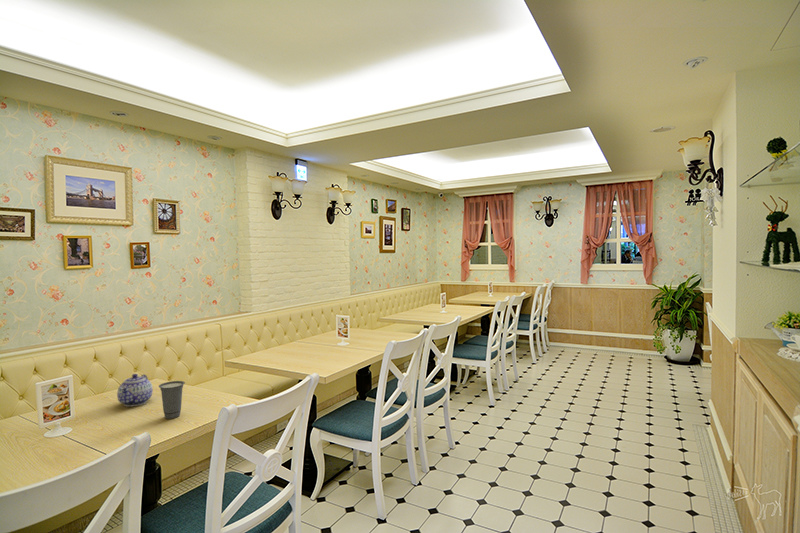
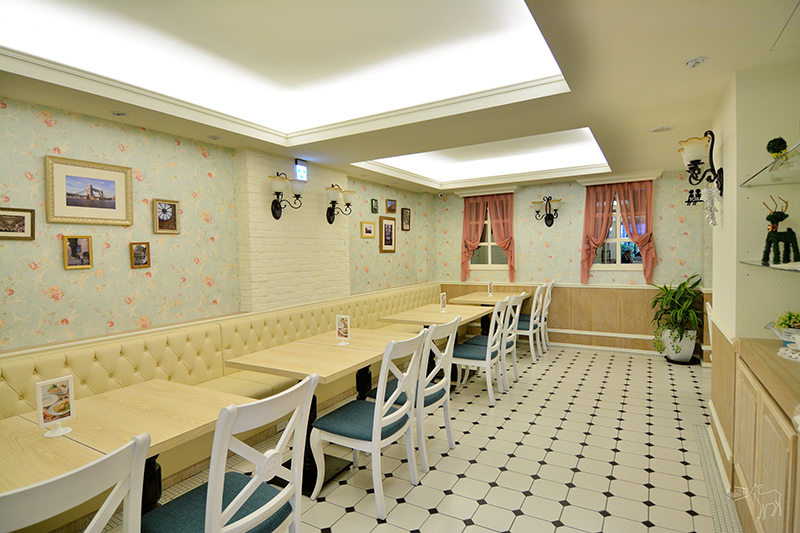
- cup (172, 400)
- teapot (135, 388)
